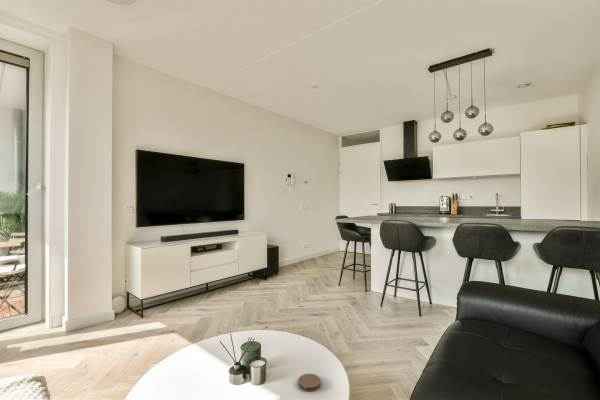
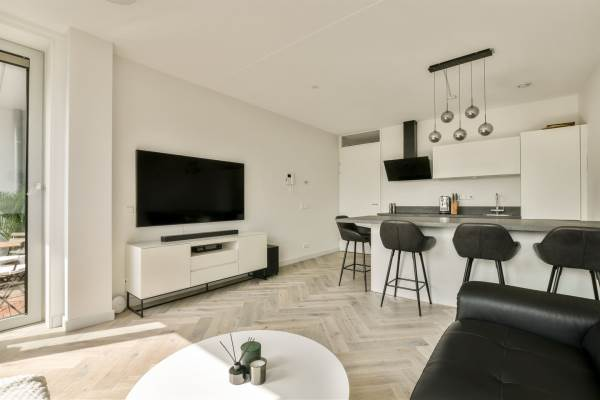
- coaster (309, 381)
